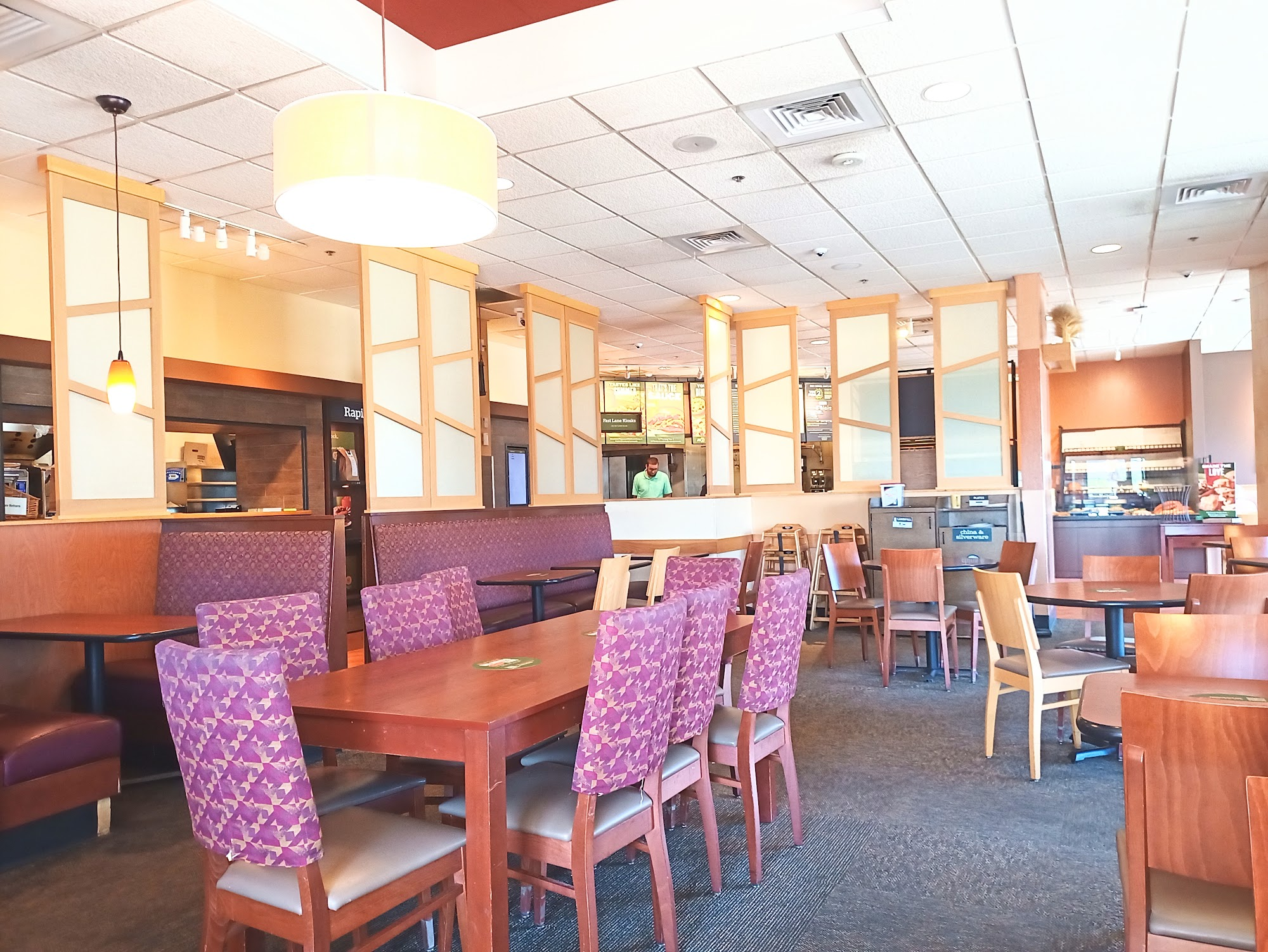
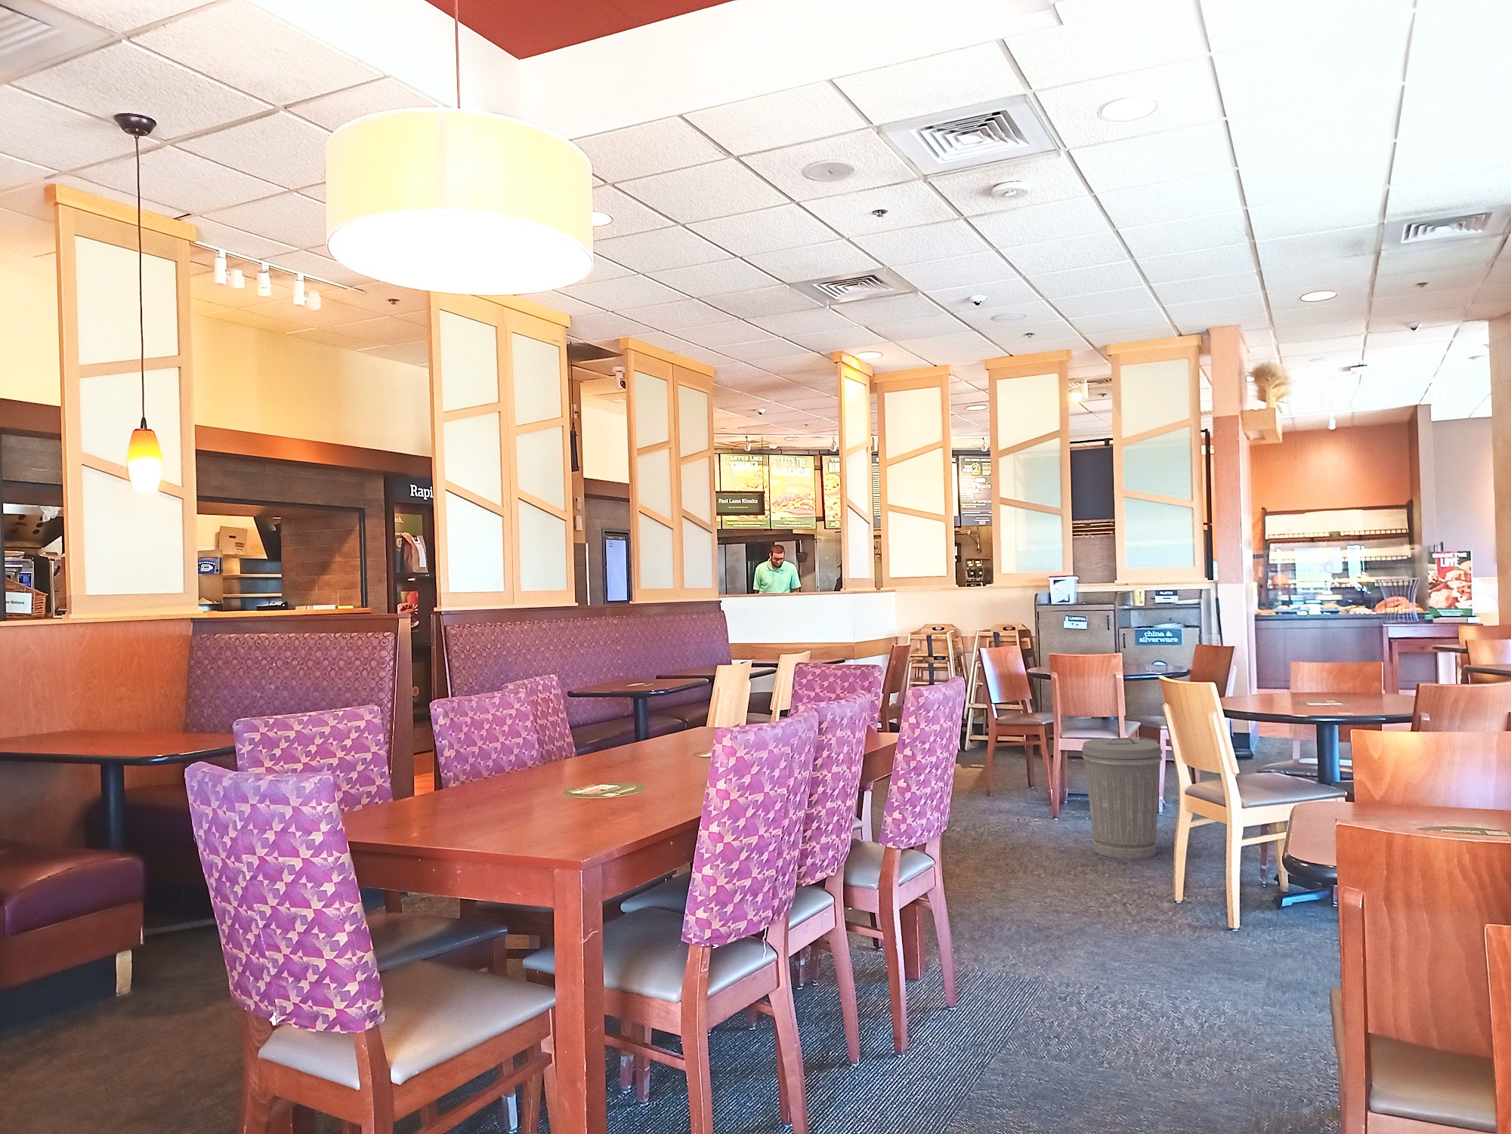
+ trash can (1123, 795)
